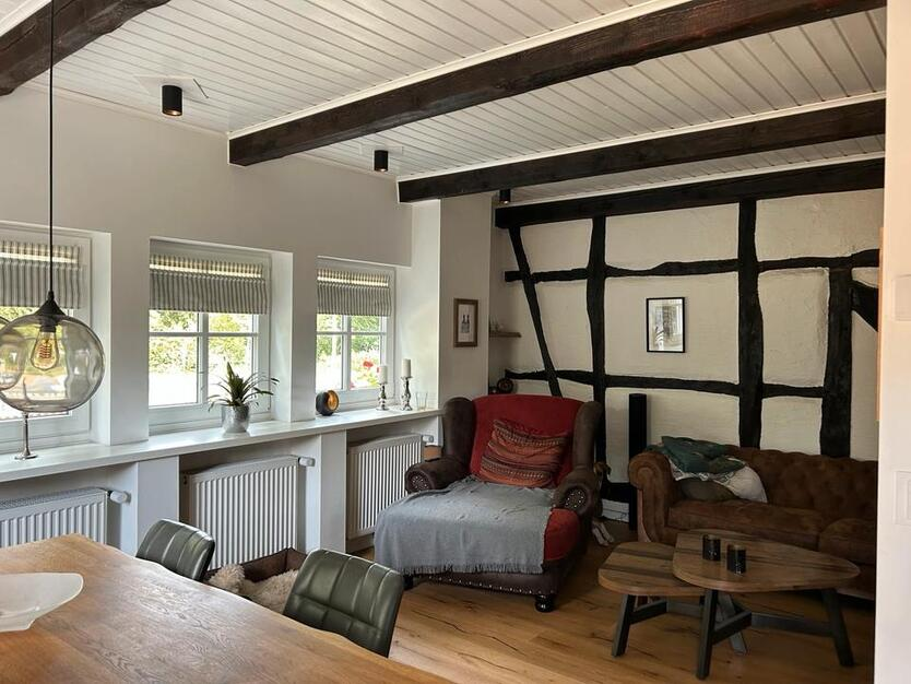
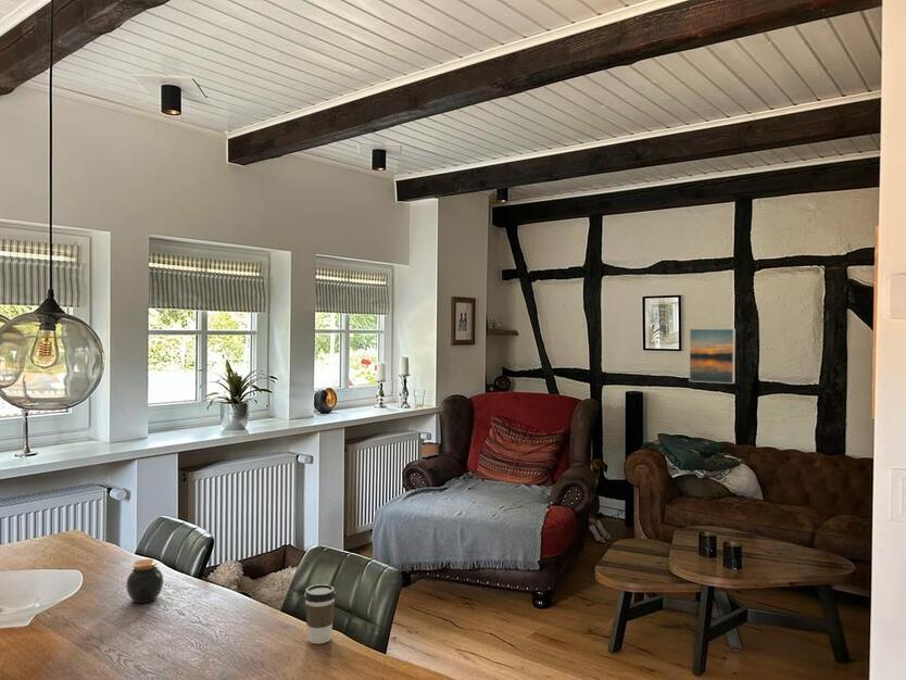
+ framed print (712, 355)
+ jar (144, 580)
+ coffee cup (319, 614)
